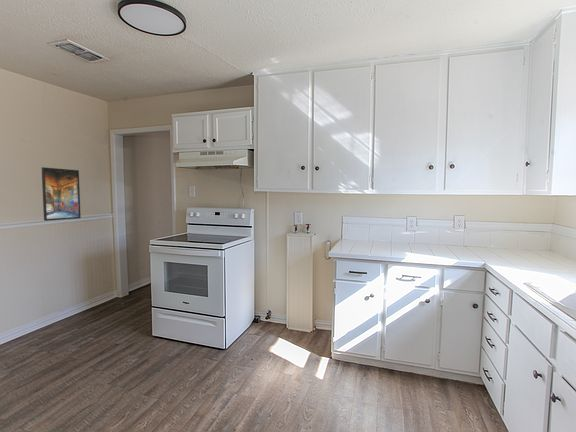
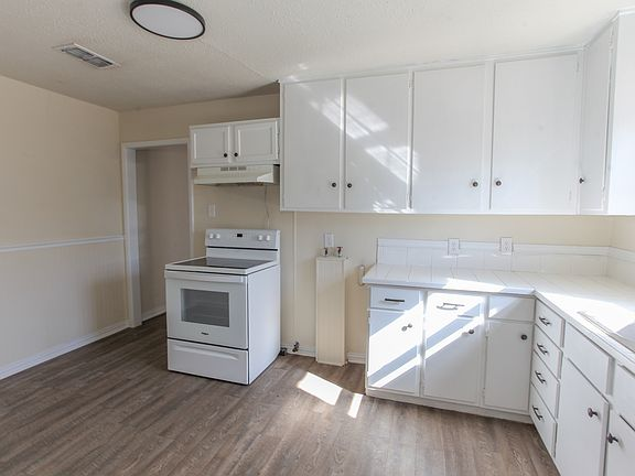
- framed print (62, 194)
